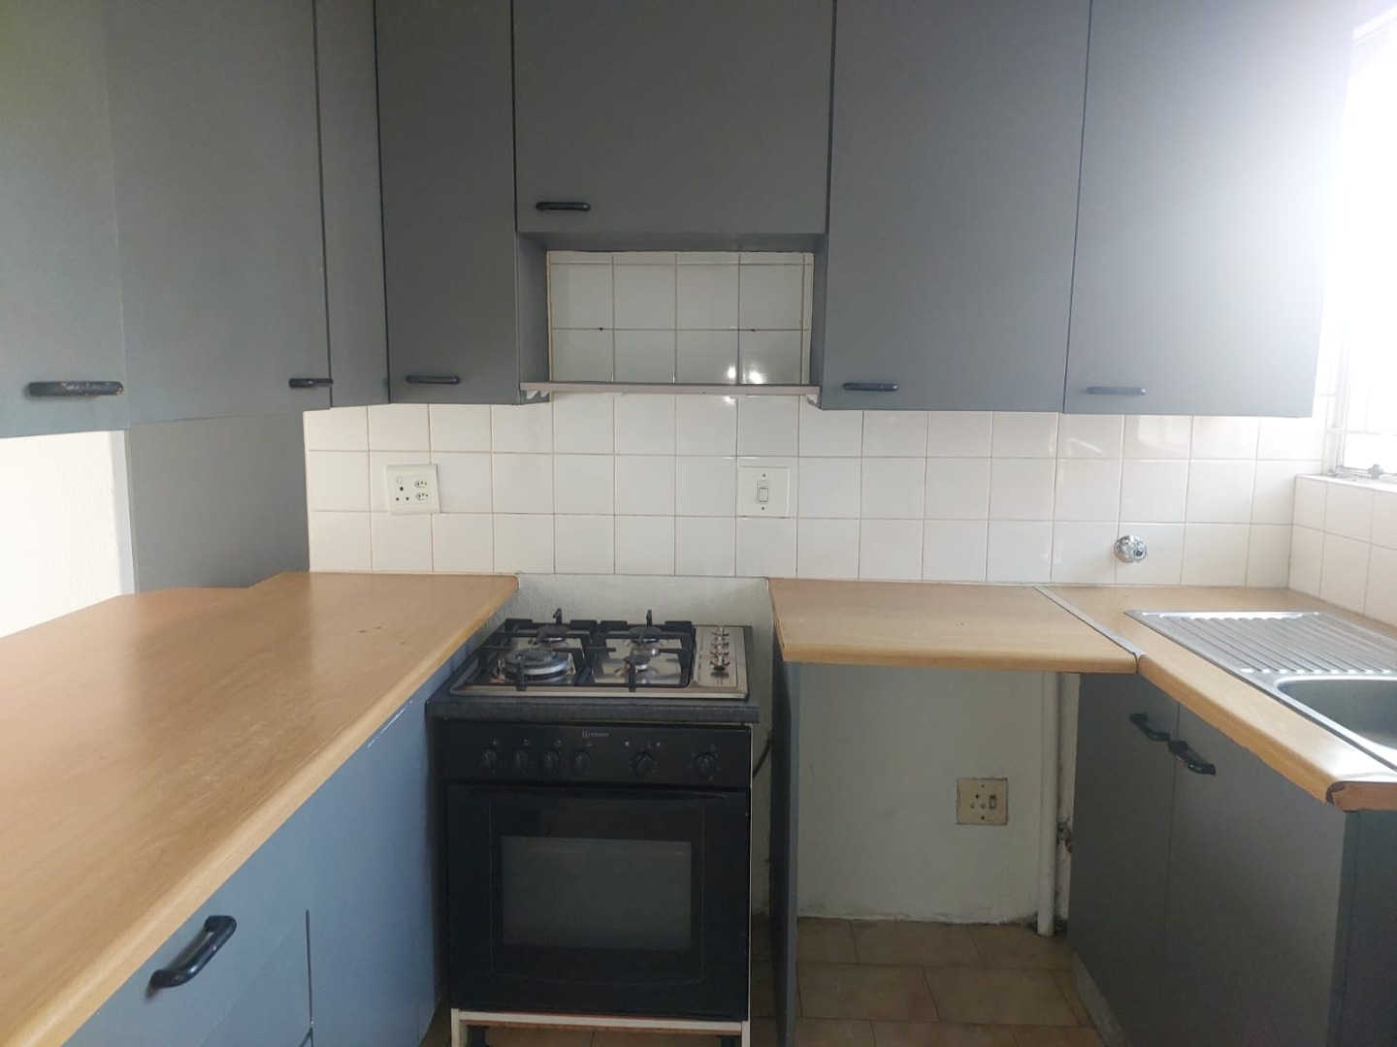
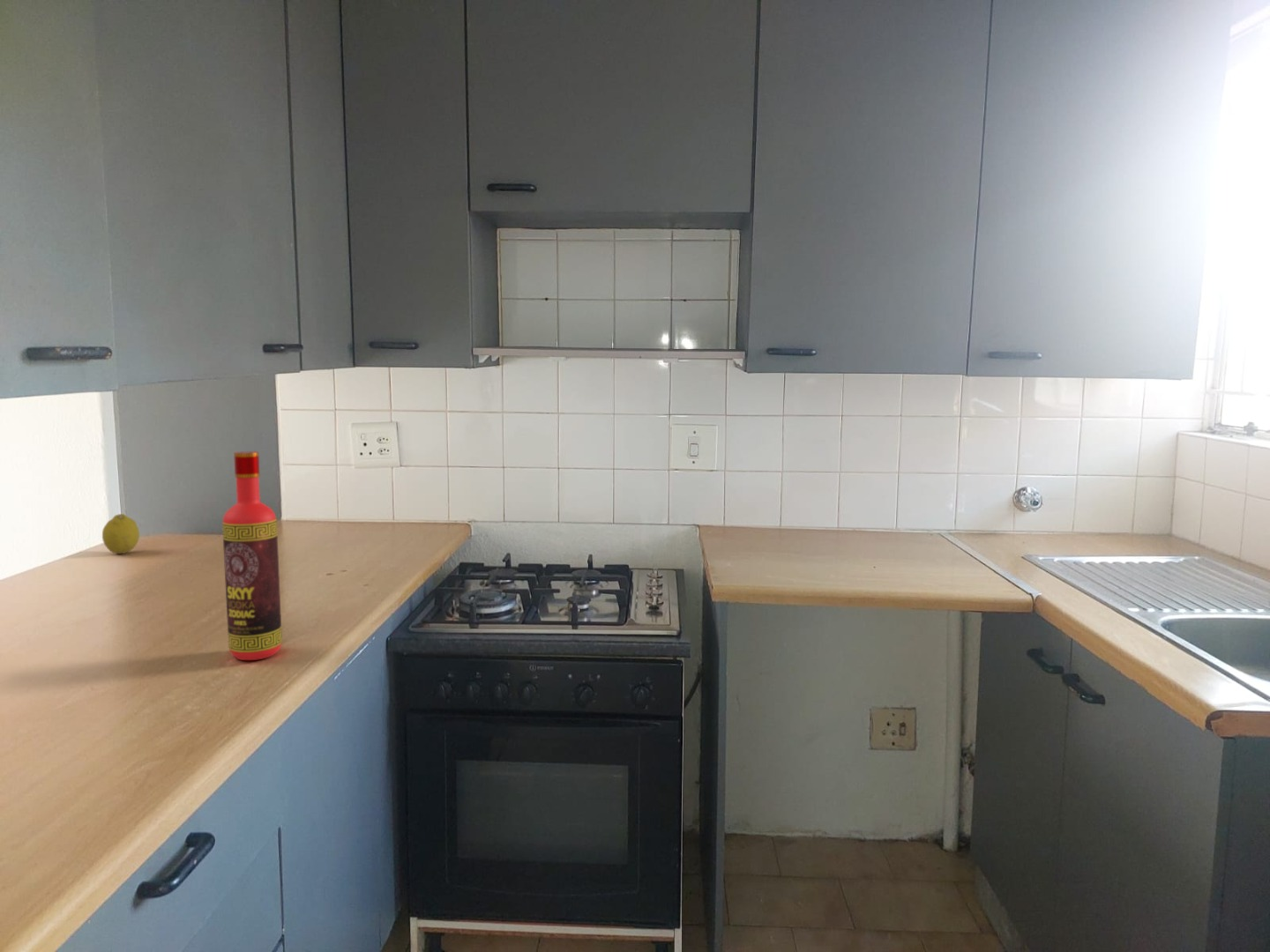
+ bottle (251, 554)
+ fruit (120, 533)
